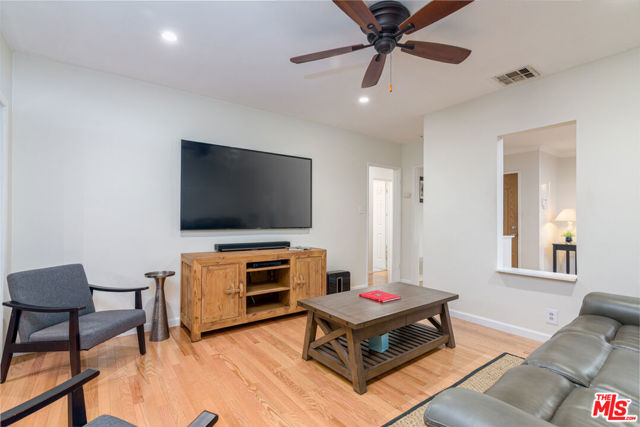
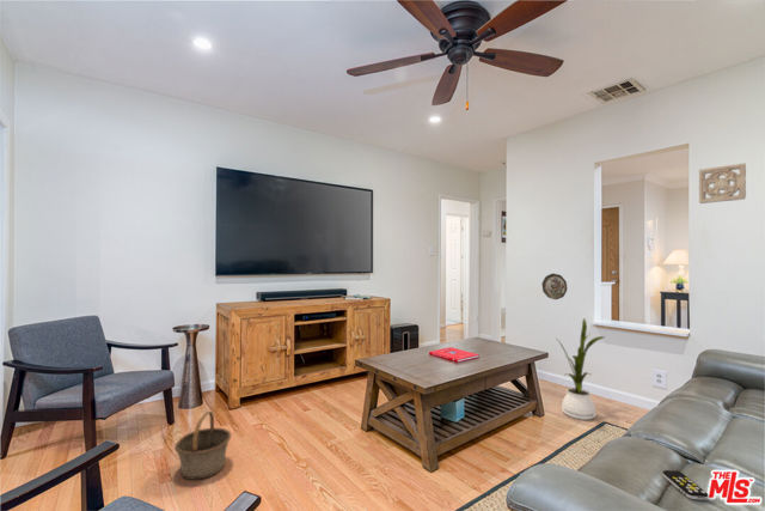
+ house plant (580, 367)
+ remote control (684, 483)
+ wall ornament (721, 184)
+ decorative plate (555, 286)
+ basket (203, 440)
